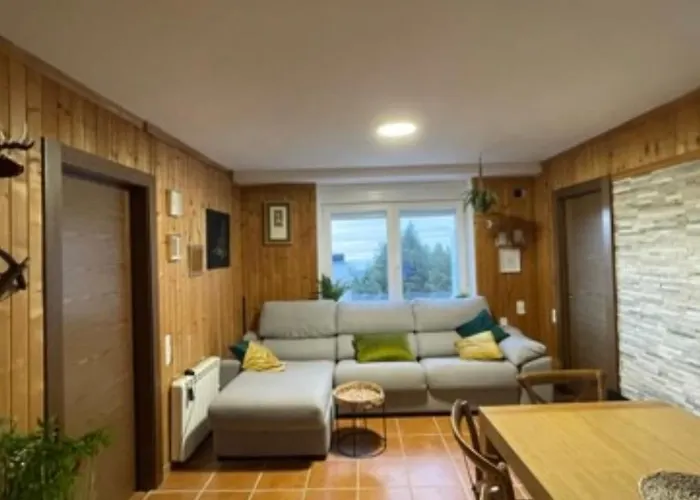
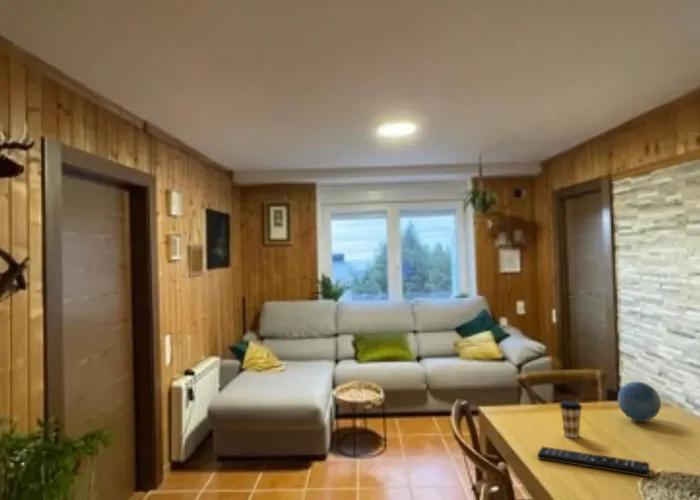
+ decorative ball (638, 401)
+ coffee cup (570, 419)
+ remote control (592, 459)
